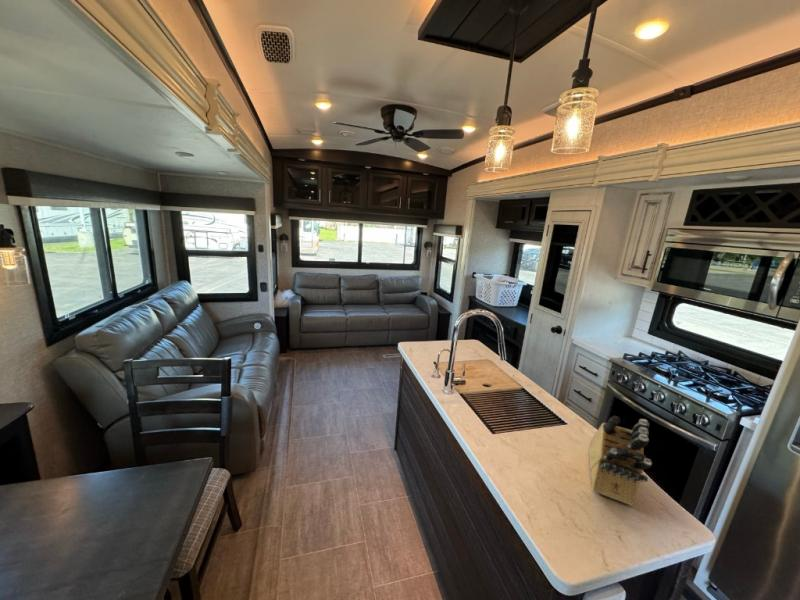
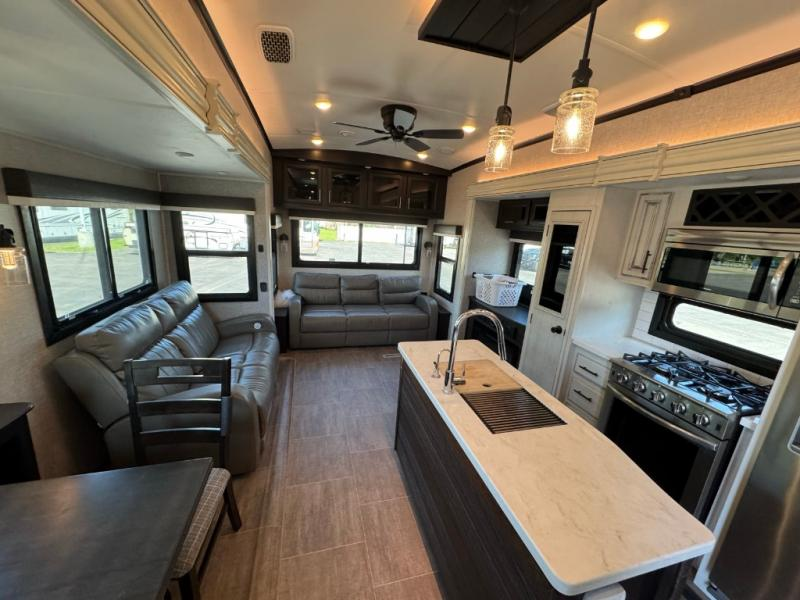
- knife block (618, 443)
